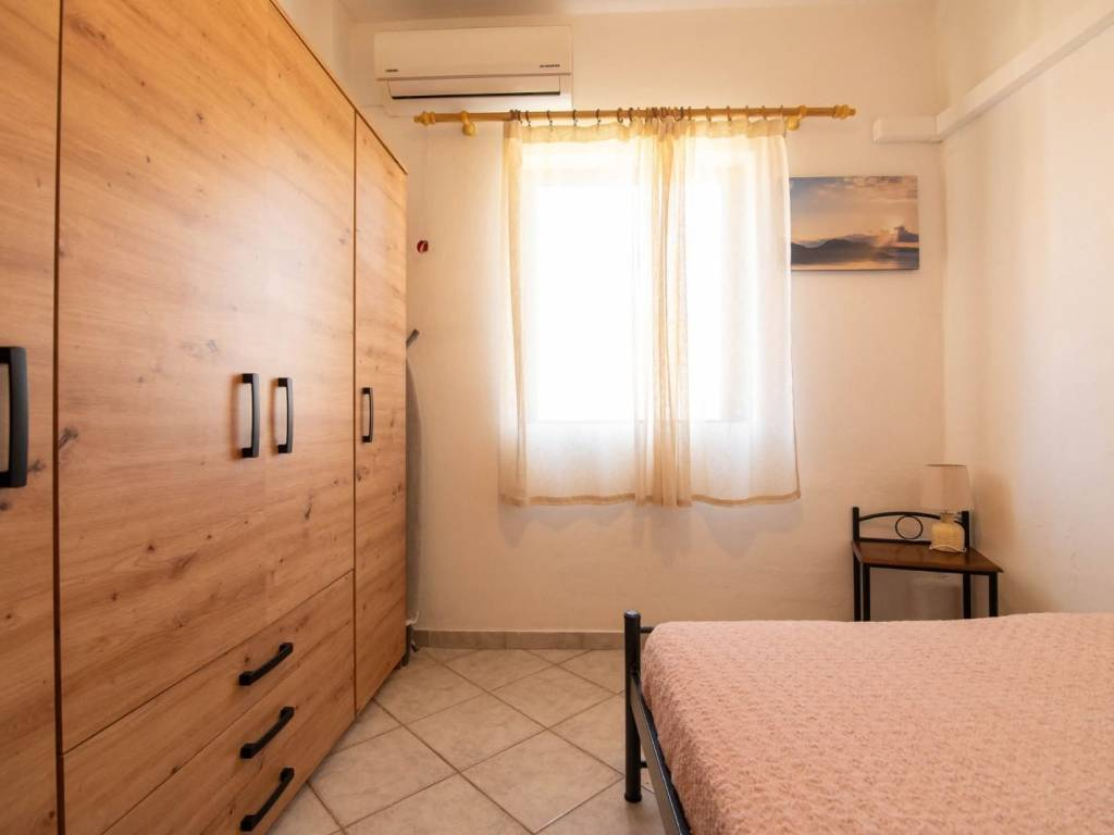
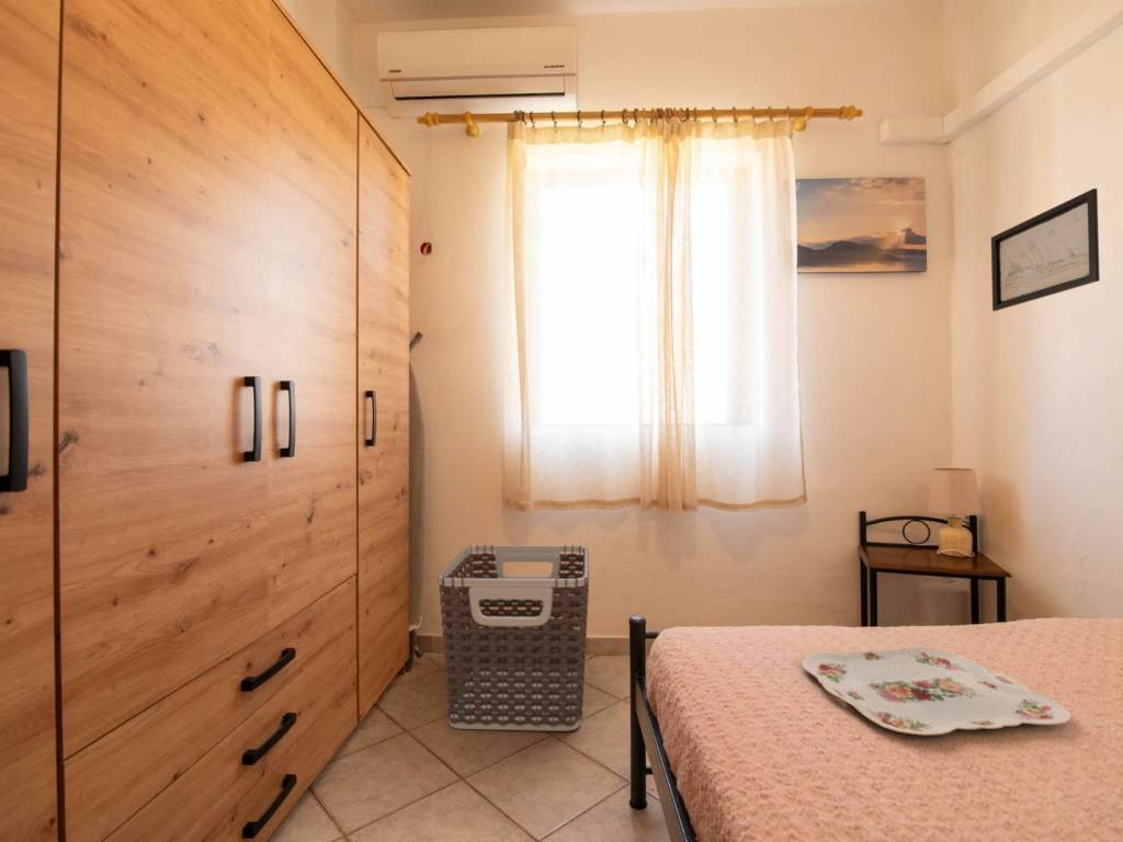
+ serving tray (921, 686)
+ wall art (1039, 257)
+ clothes hamper (521, 627)
